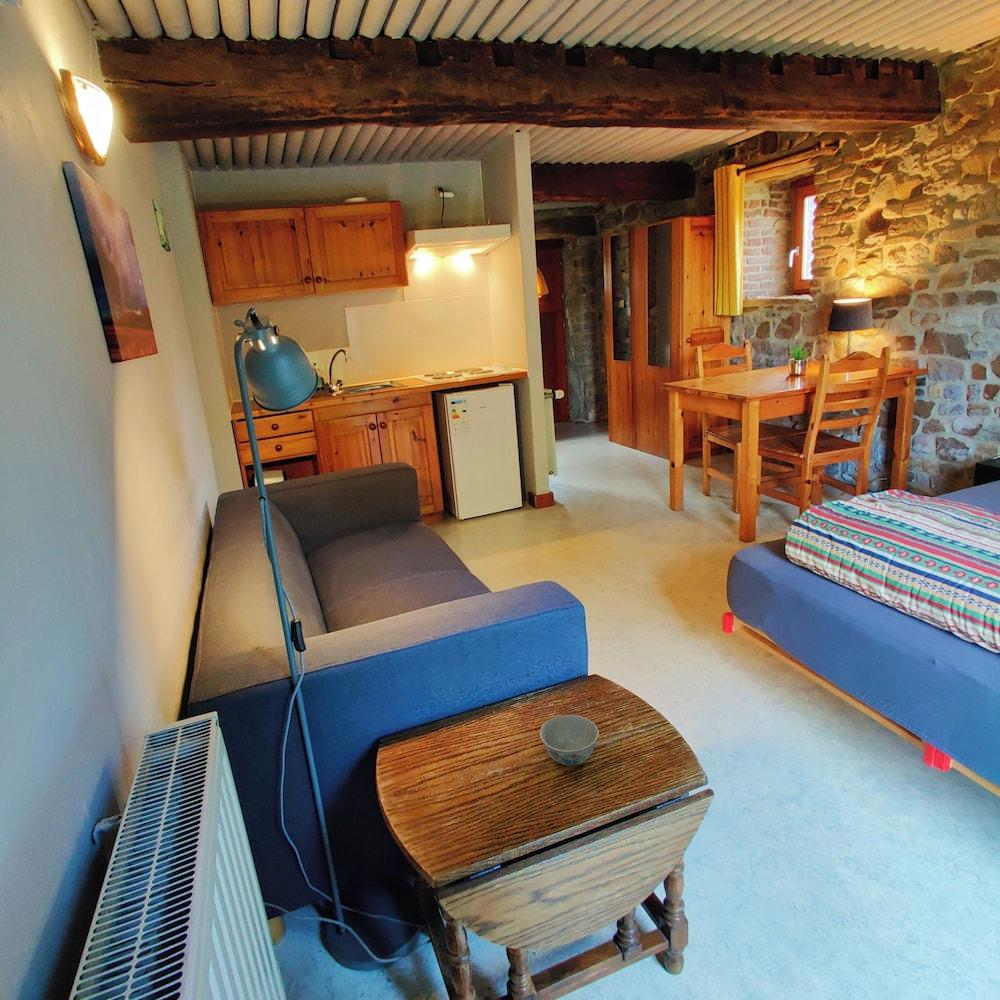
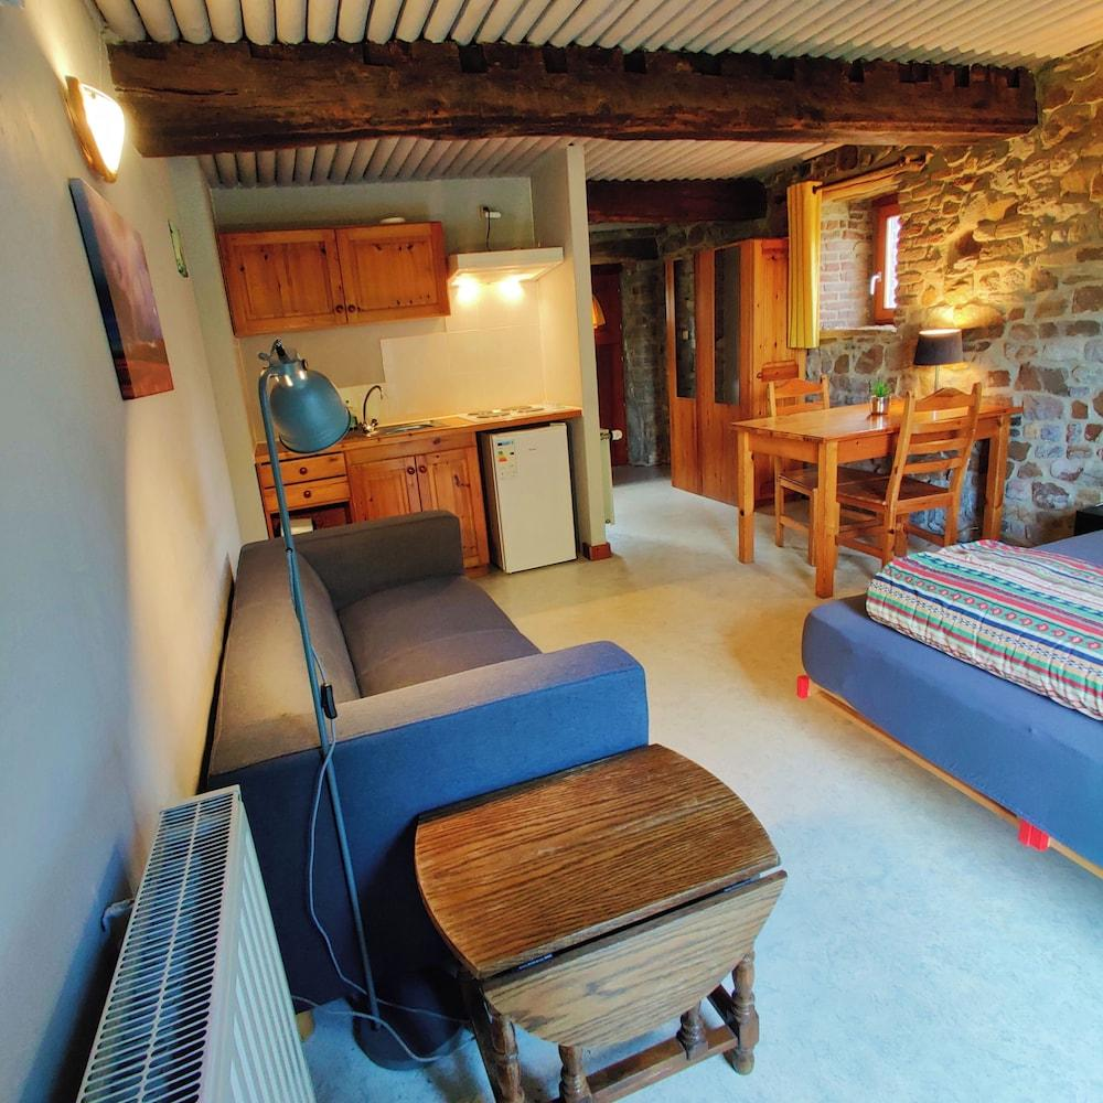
- bowl (569, 743)
